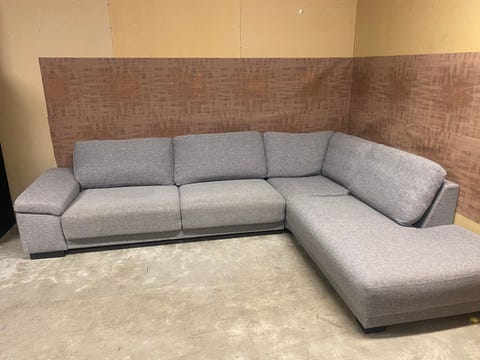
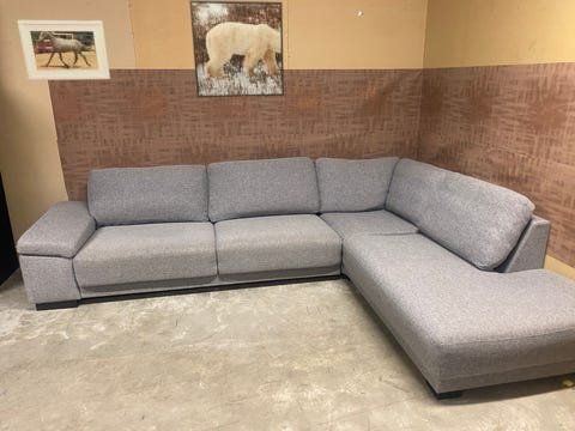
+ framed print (65, 50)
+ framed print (238, 50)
